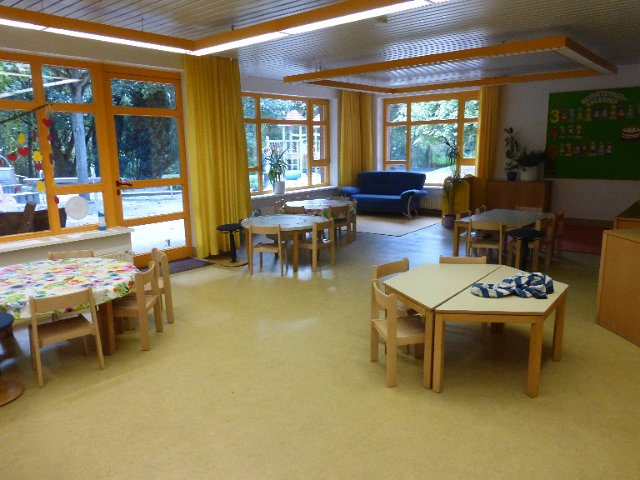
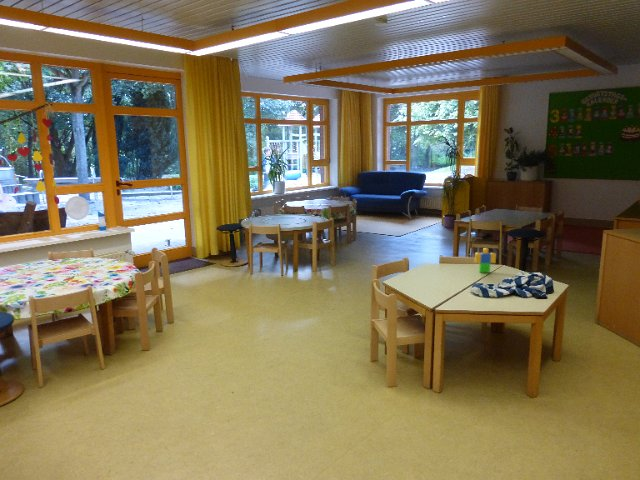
+ toy block figure (485, 260)
